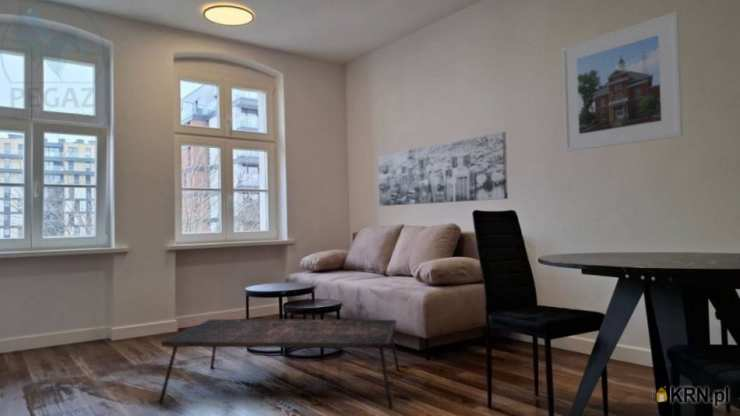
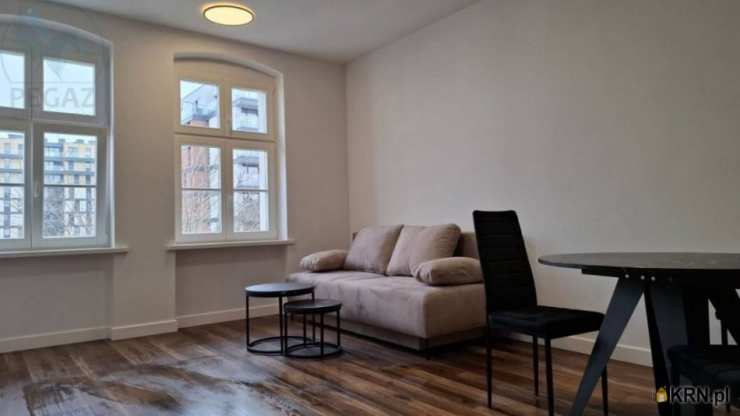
- wall art (433, 174)
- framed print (616, 87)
- coffee table (289, 347)
